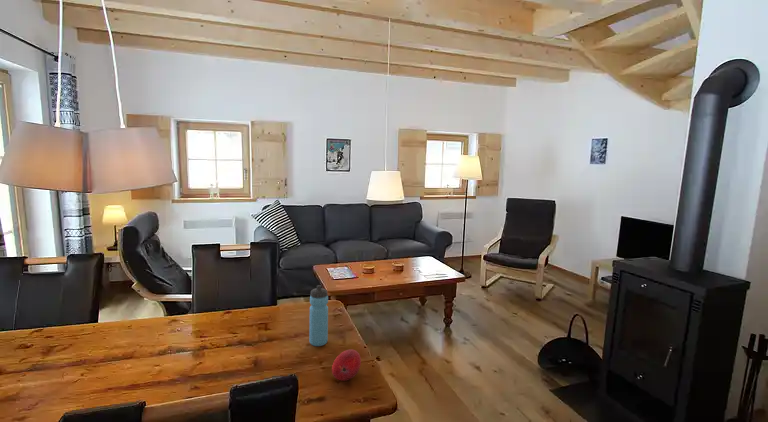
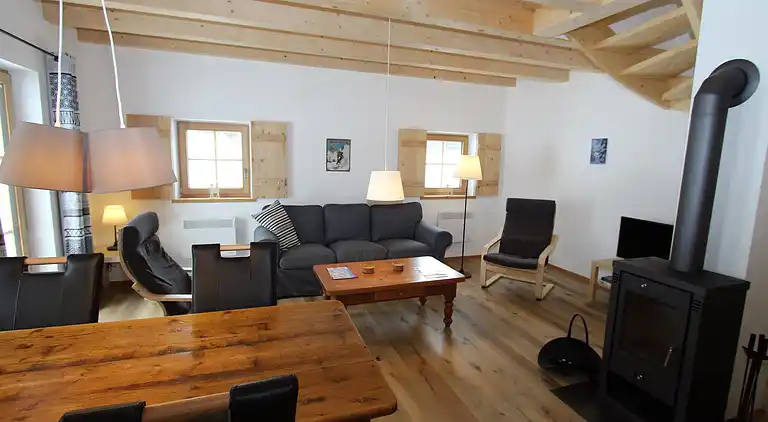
- water bottle (318, 314)
- fruit (346, 363)
